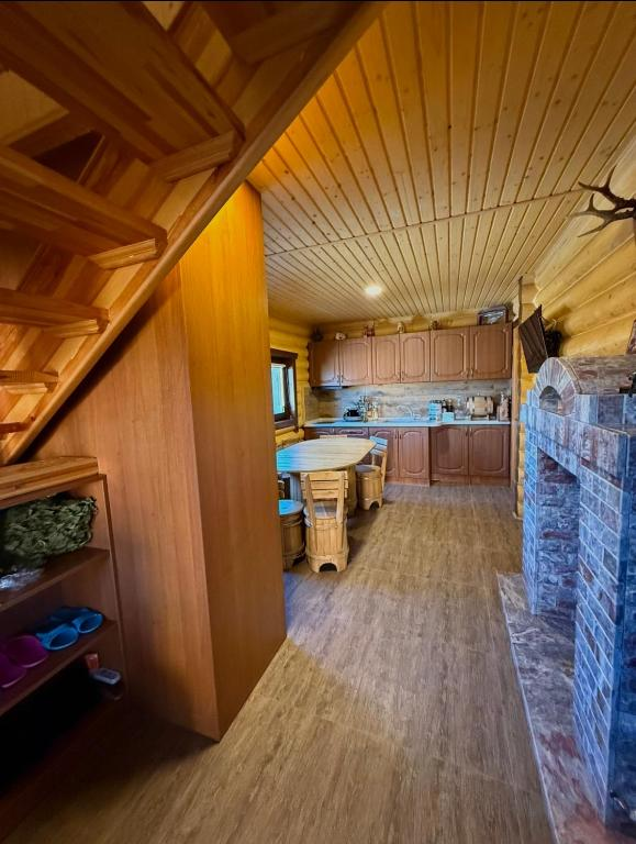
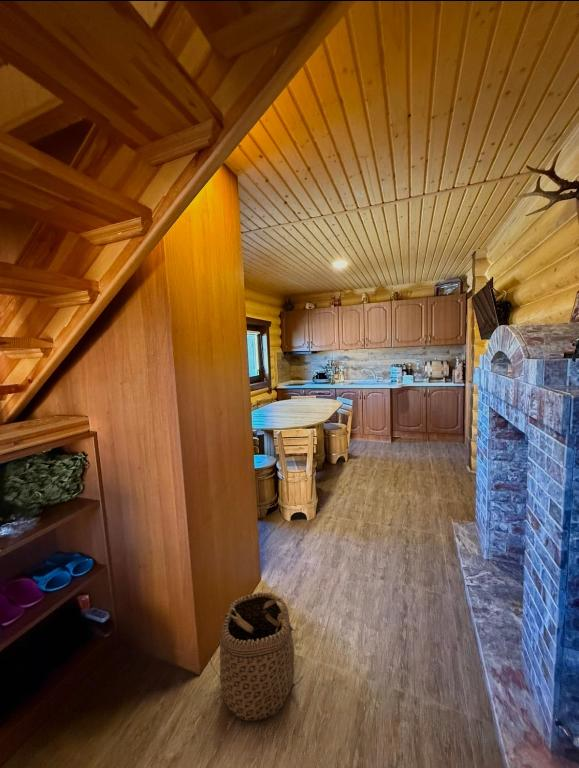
+ basket (253, 644)
